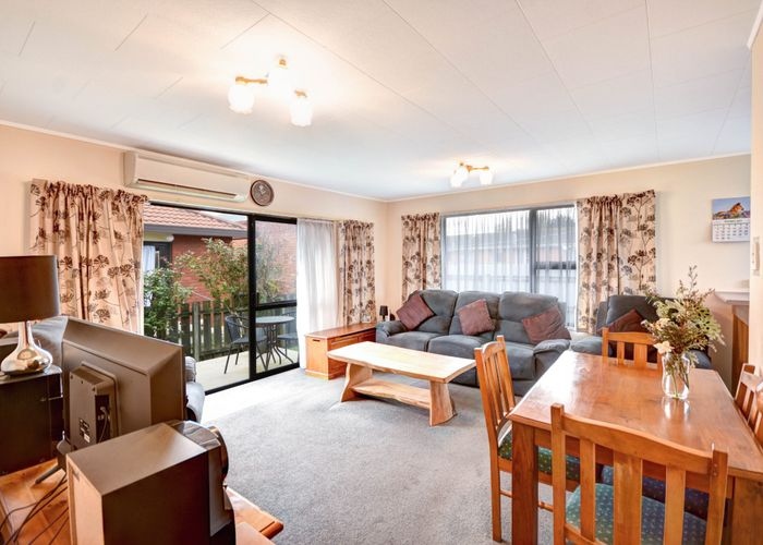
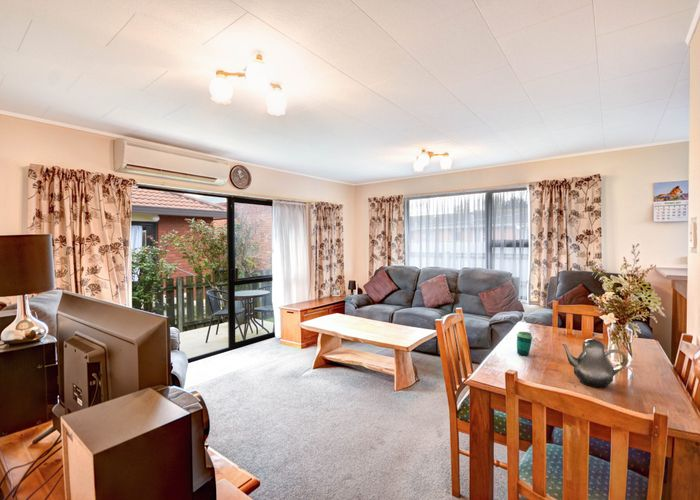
+ teapot (593, 357)
+ cup (524, 343)
